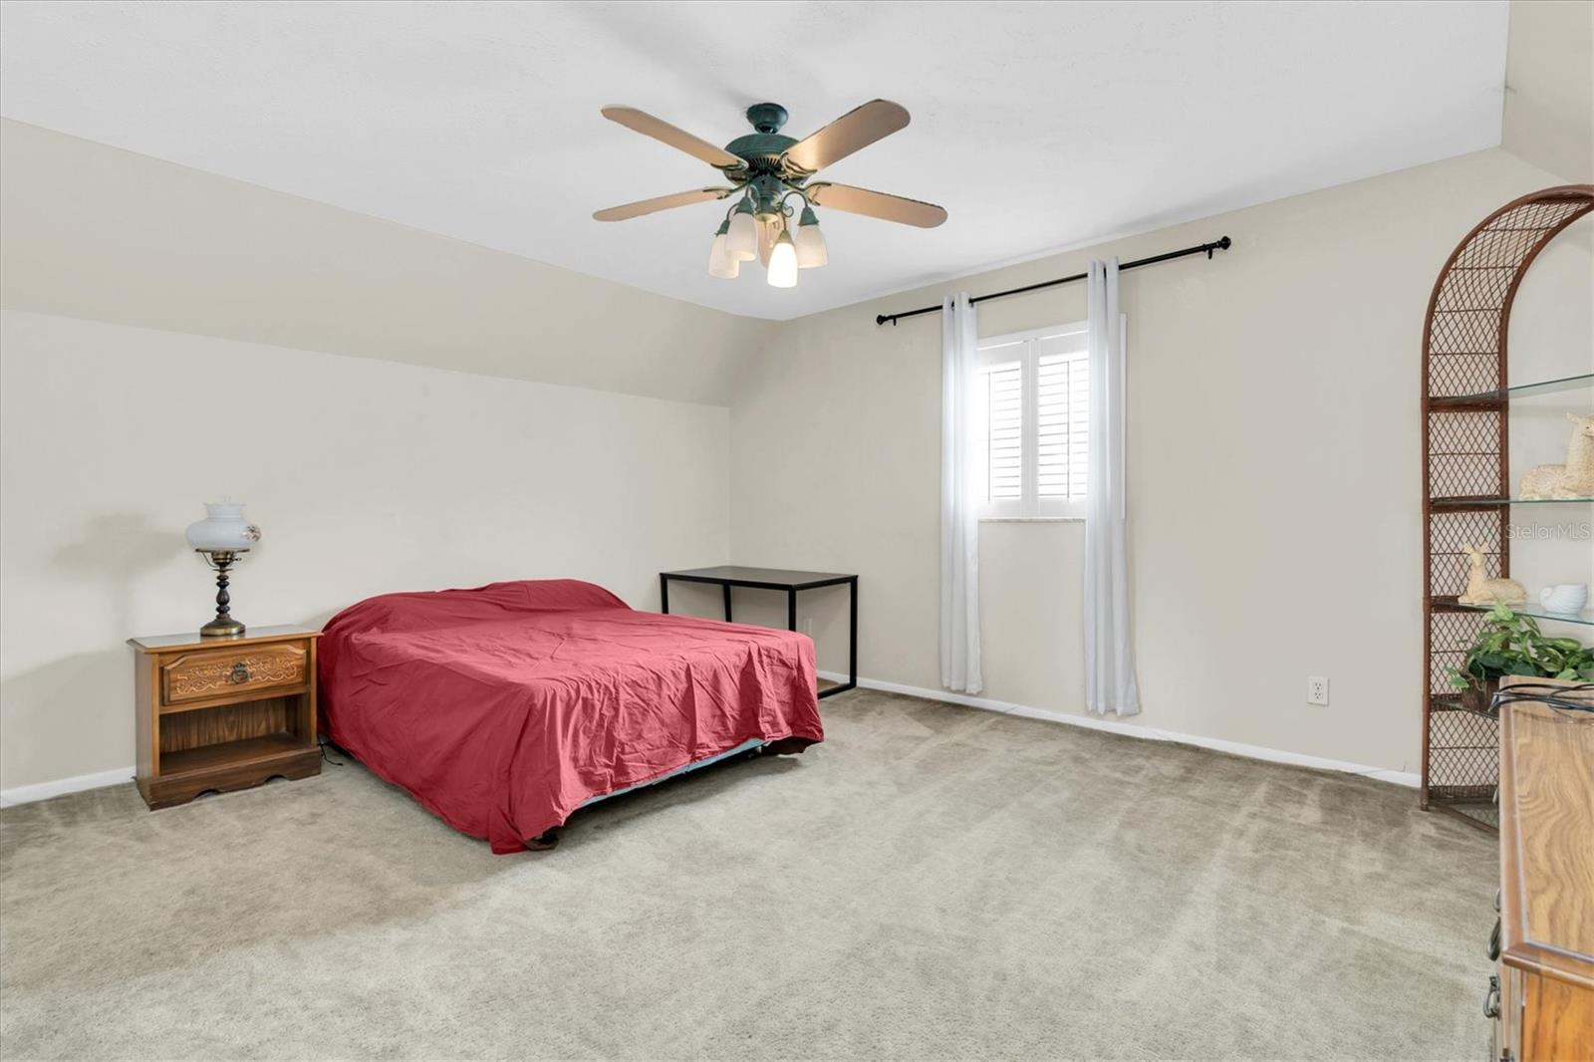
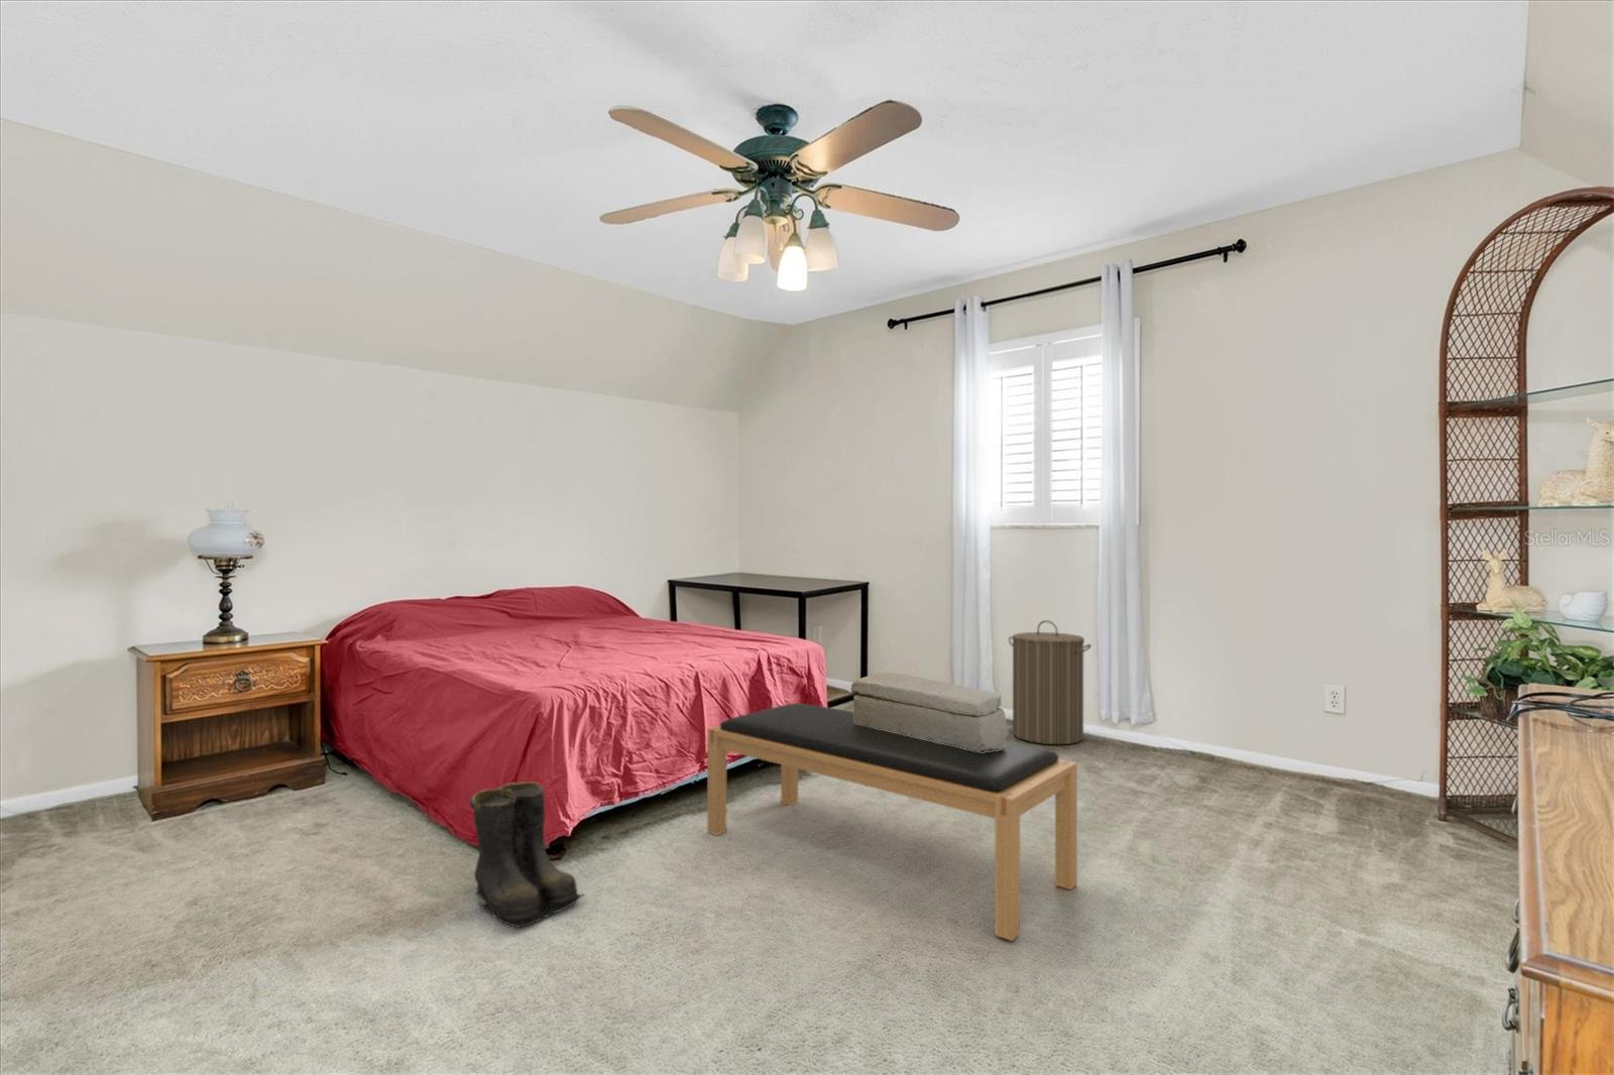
+ bench (878, 788)
+ boots (522, 847)
+ laundry hamper (1048, 678)
+ decorative box (929, 707)
